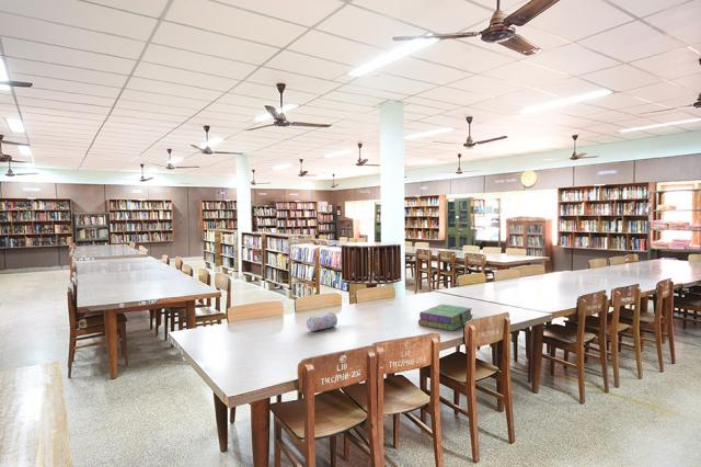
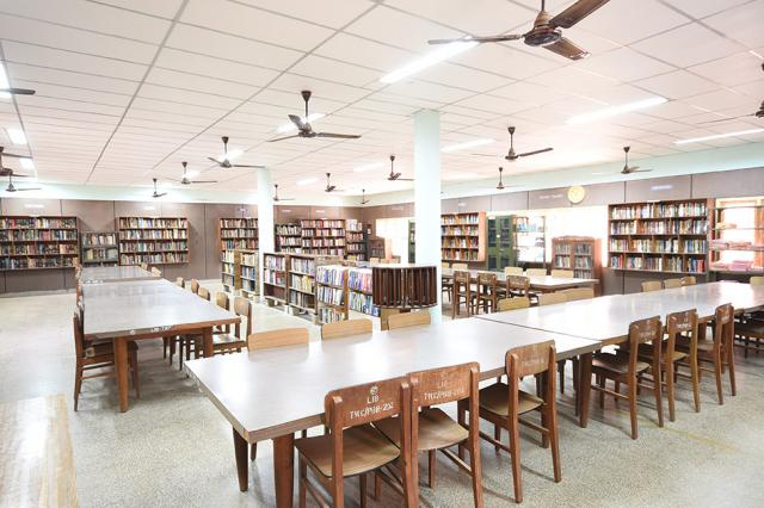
- stack of books (446, 316)
- pencil case (322, 321)
